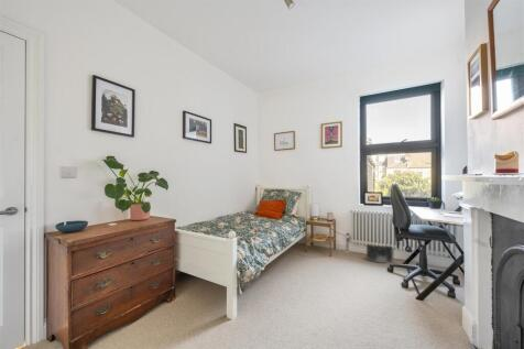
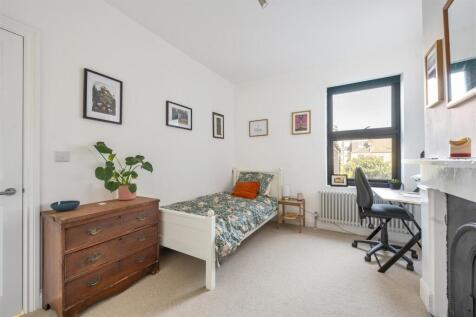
- saddlebag (379, 252)
